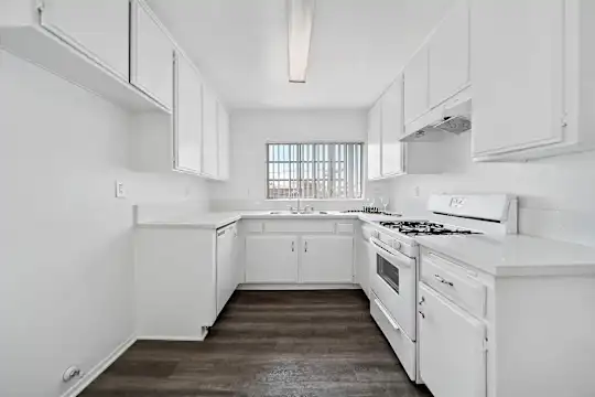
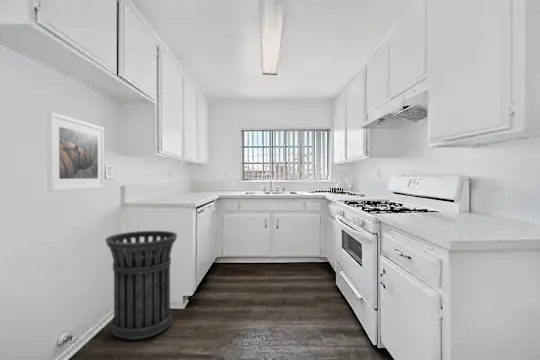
+ trash can (142, 281)
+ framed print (79, 155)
